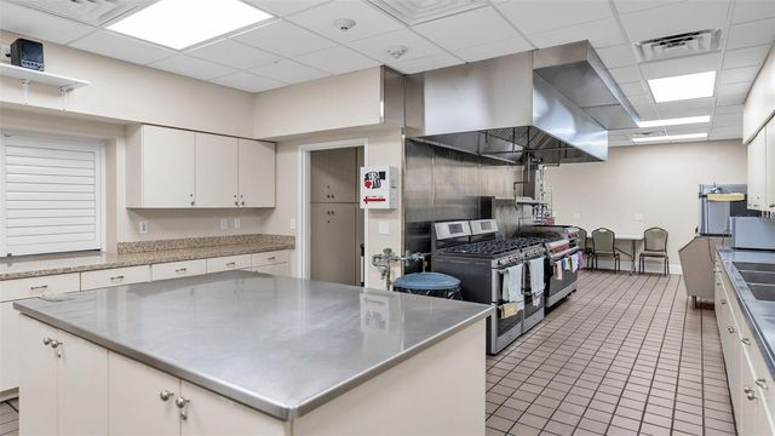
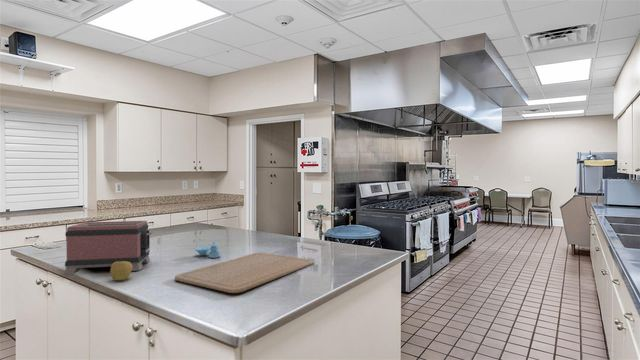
+ salt and pepper shaker set (207, 248)
+ toaster (113, 245)
+ chopping board (249, 268)
+ apple (121, 270)
